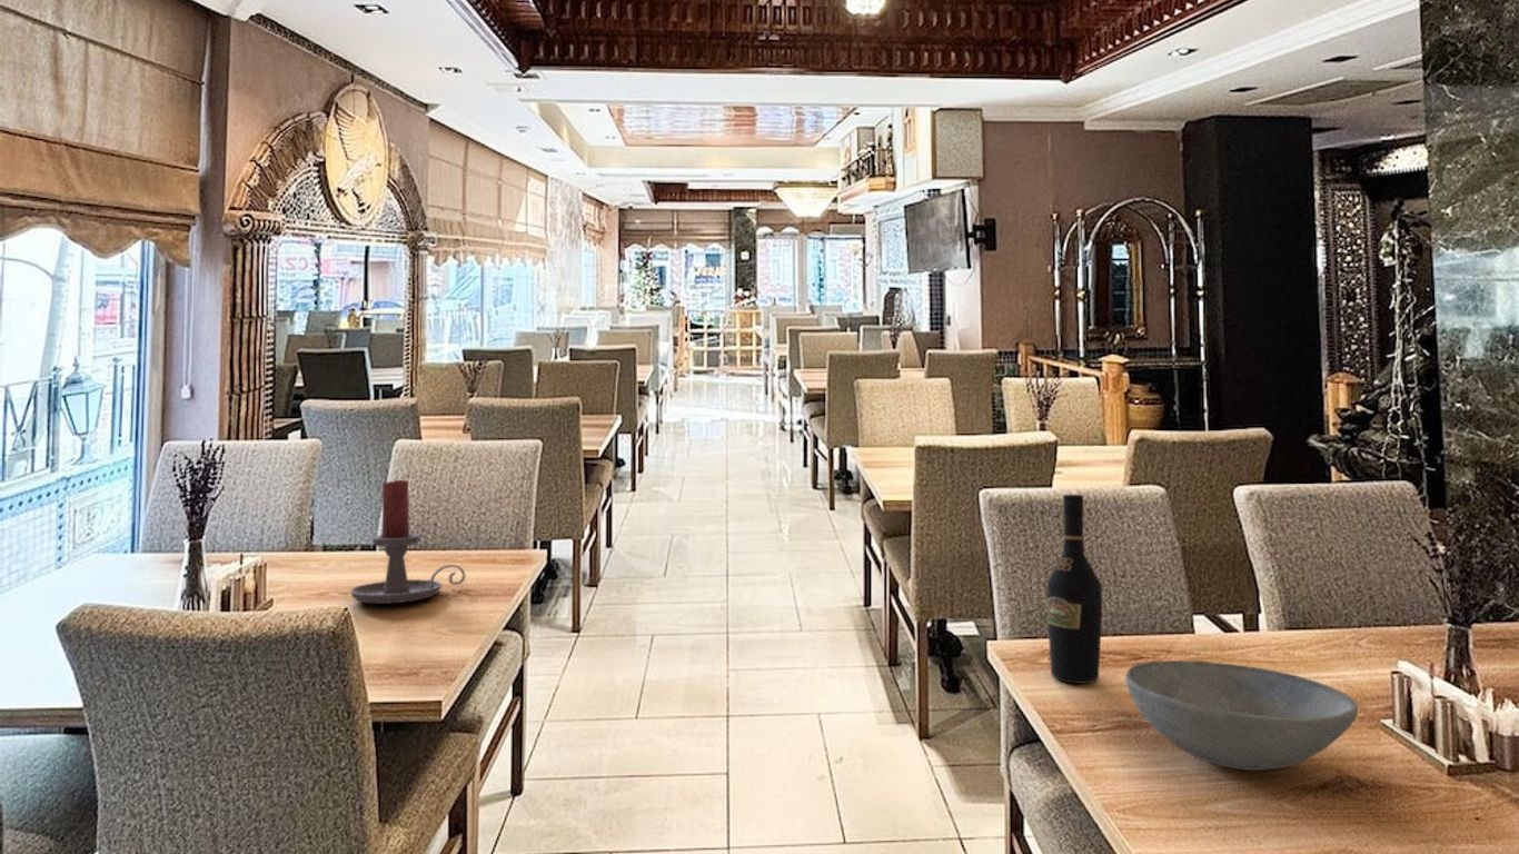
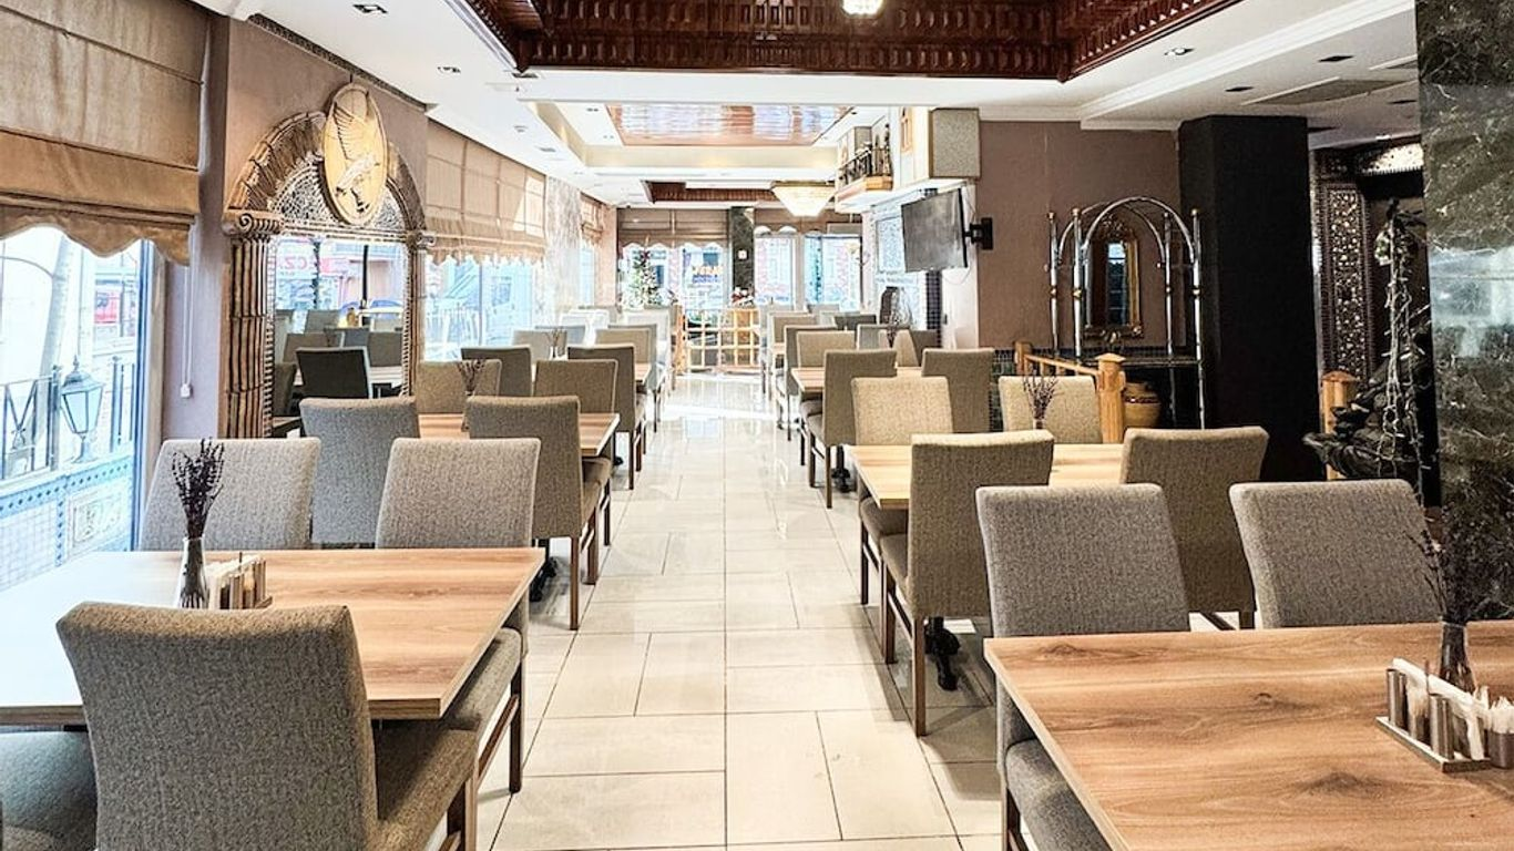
- wine bottle (1073, 586)
- bowl (1234, 719)
- candle holder (409, 537)
